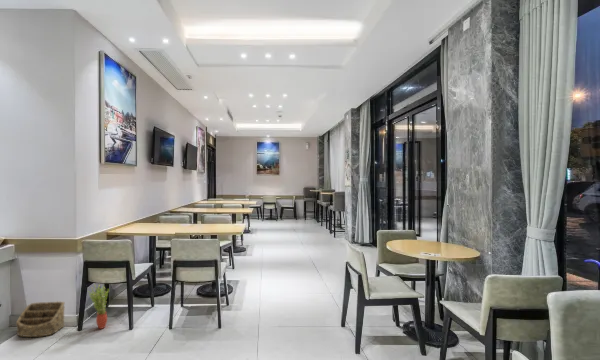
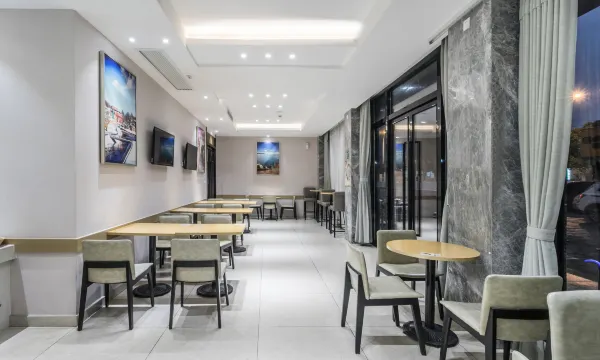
- potted plant (98, 306)
- basket (39, 319)
